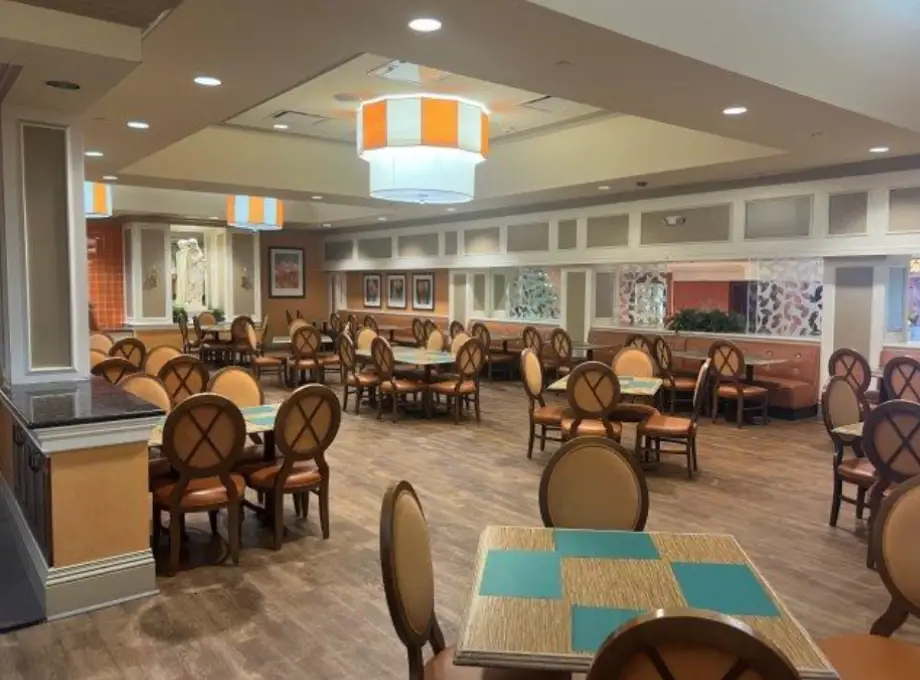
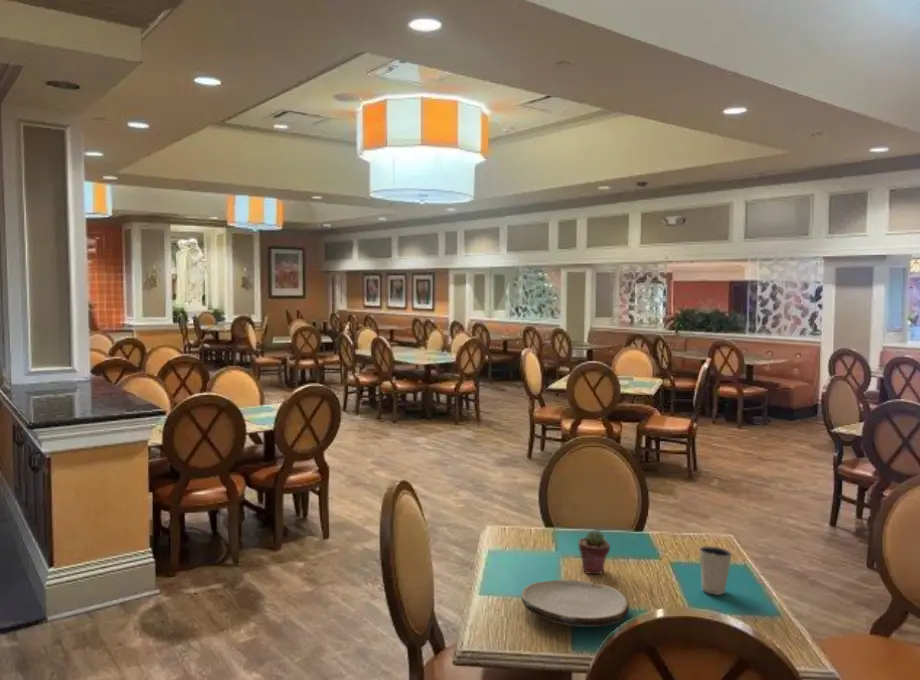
+ dixie cup (715, 570)
+ plate (574, 602)
+ potted succulent (593, 550)
